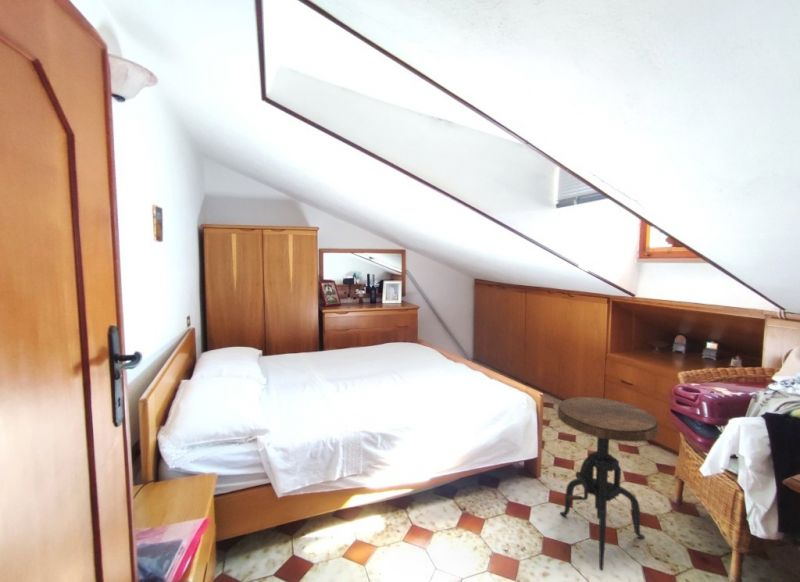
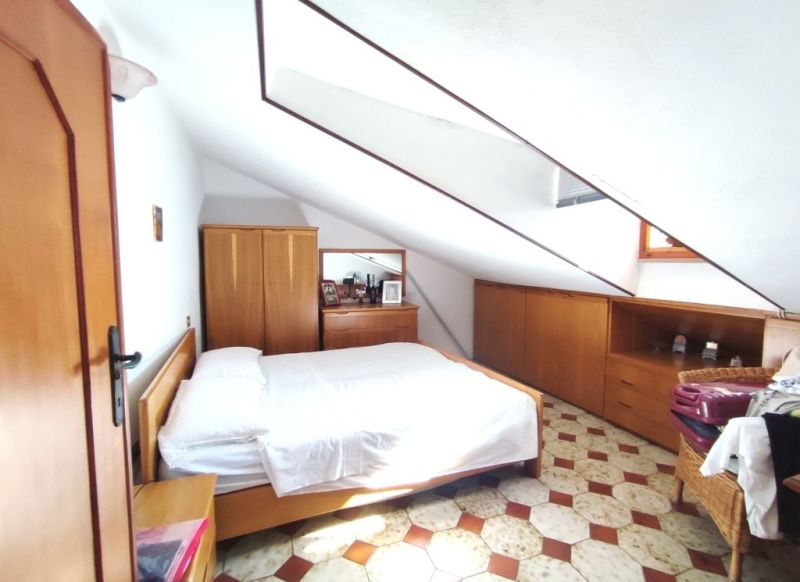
- side table (603, 476)
